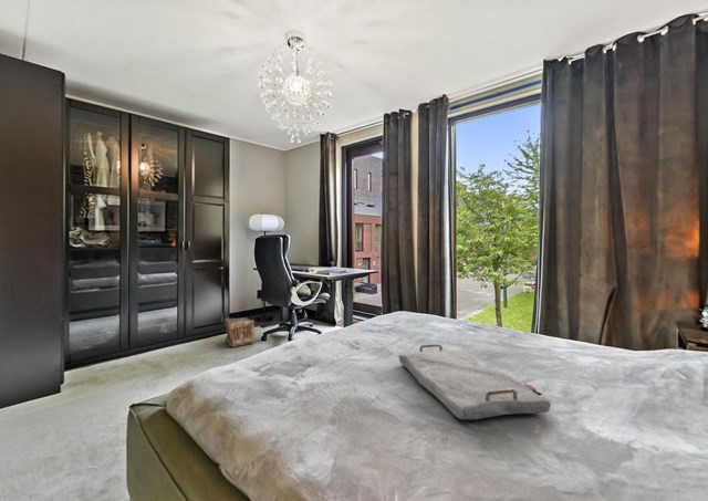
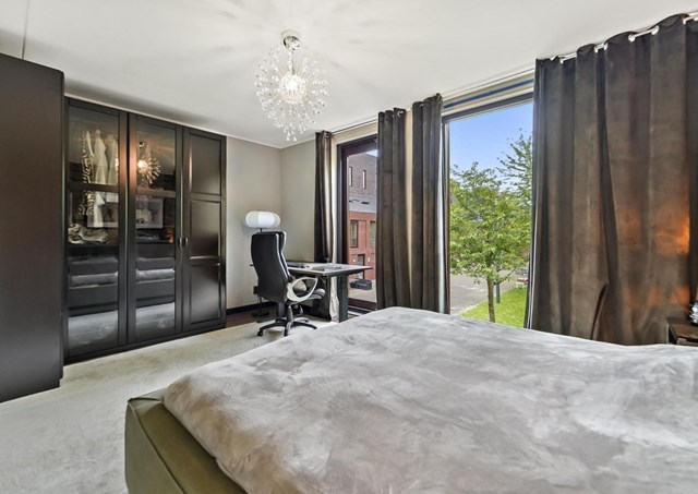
- serving tray (468, 373)
- pouch (239, 330)
